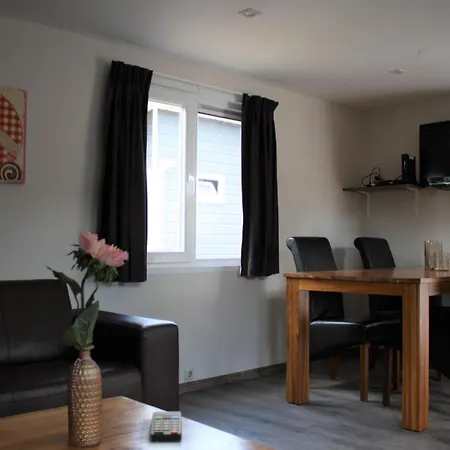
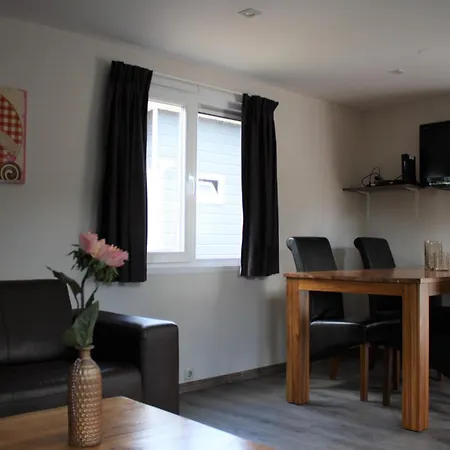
- remote control (166, 425)
